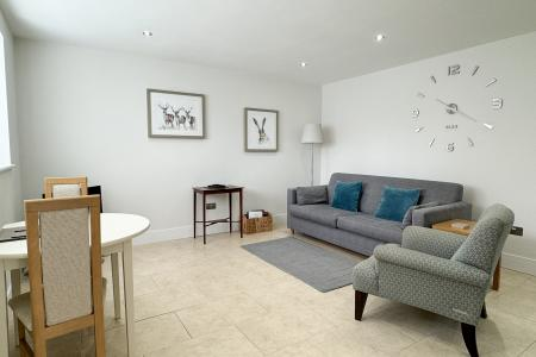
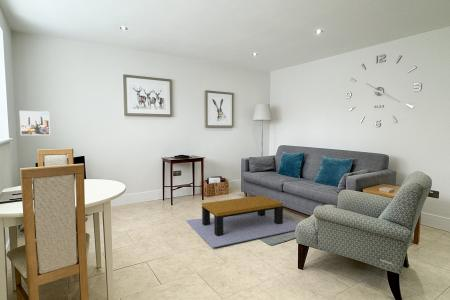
+ coffee table (242, 213)
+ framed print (35, 123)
